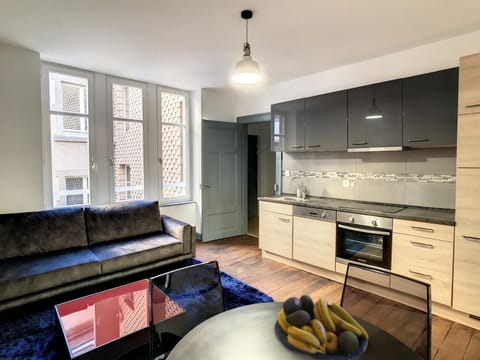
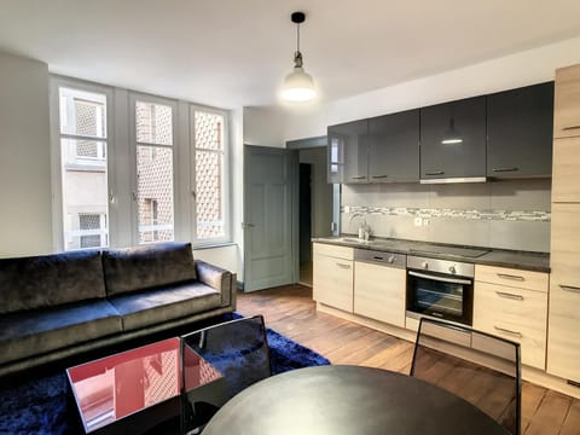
- fruit bowl (318, 317)
